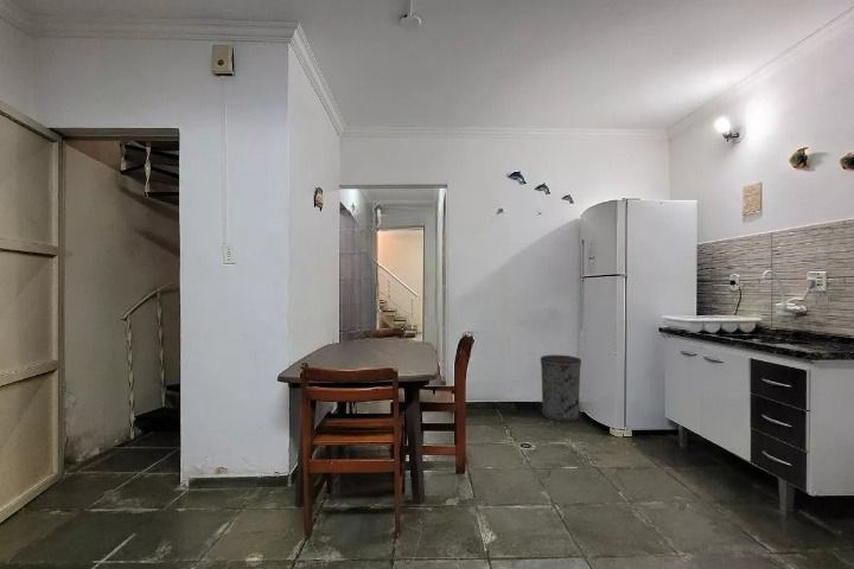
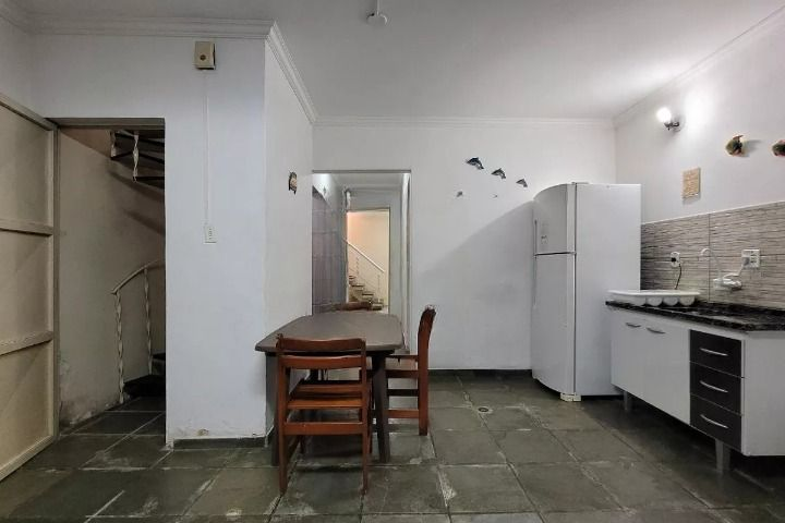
- trash can (560, 385)
